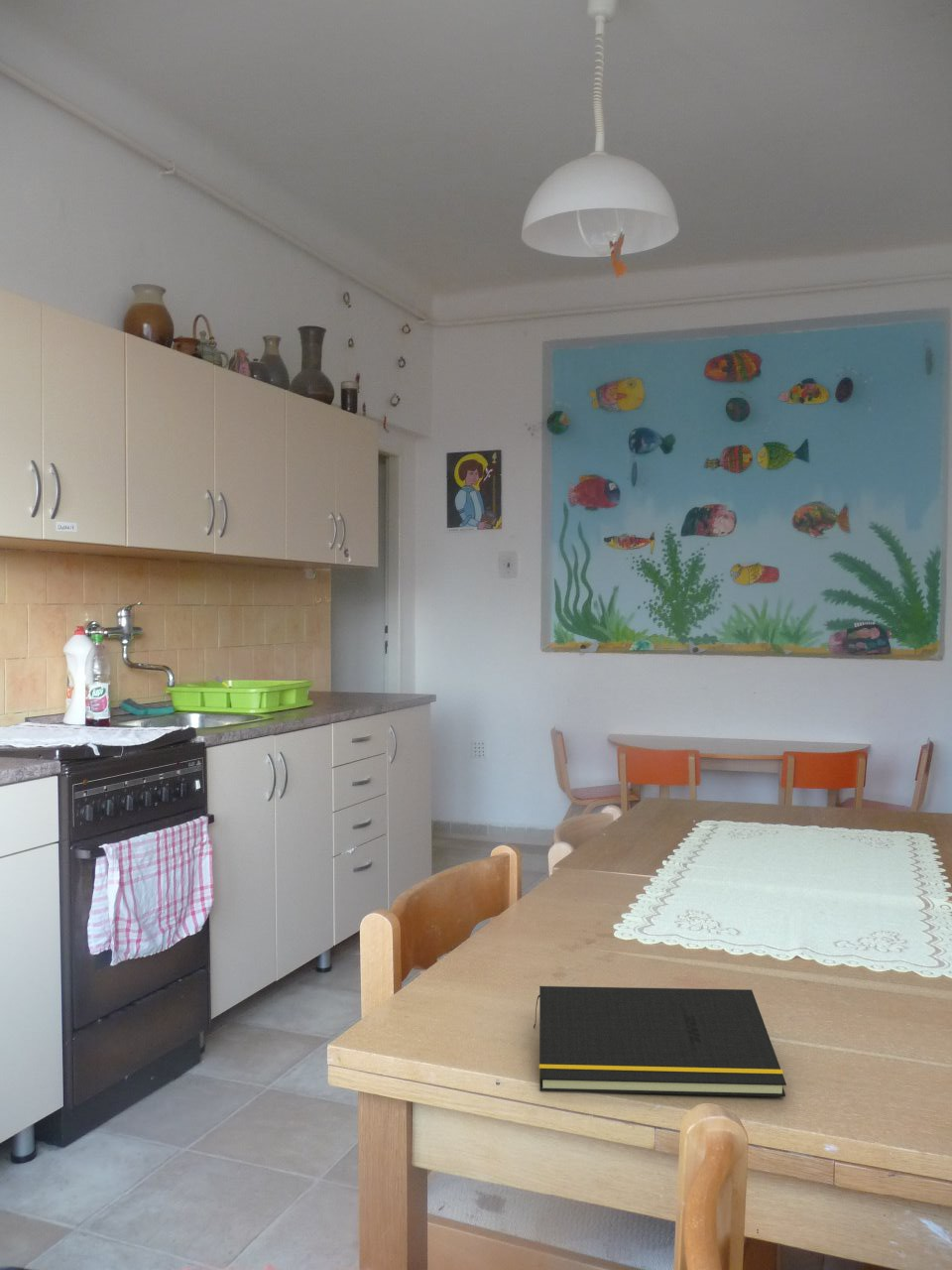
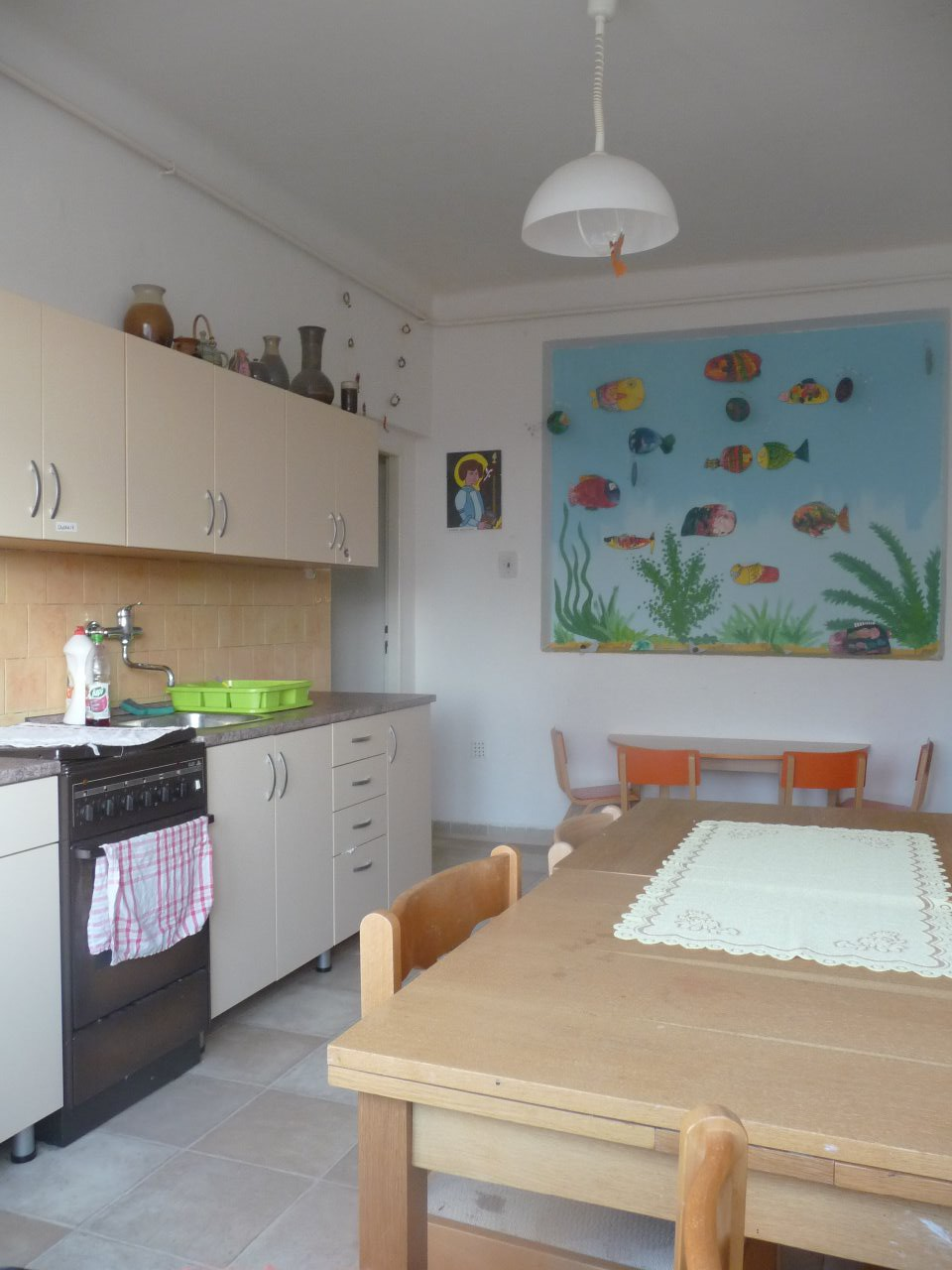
- notepad (653, 1037)
